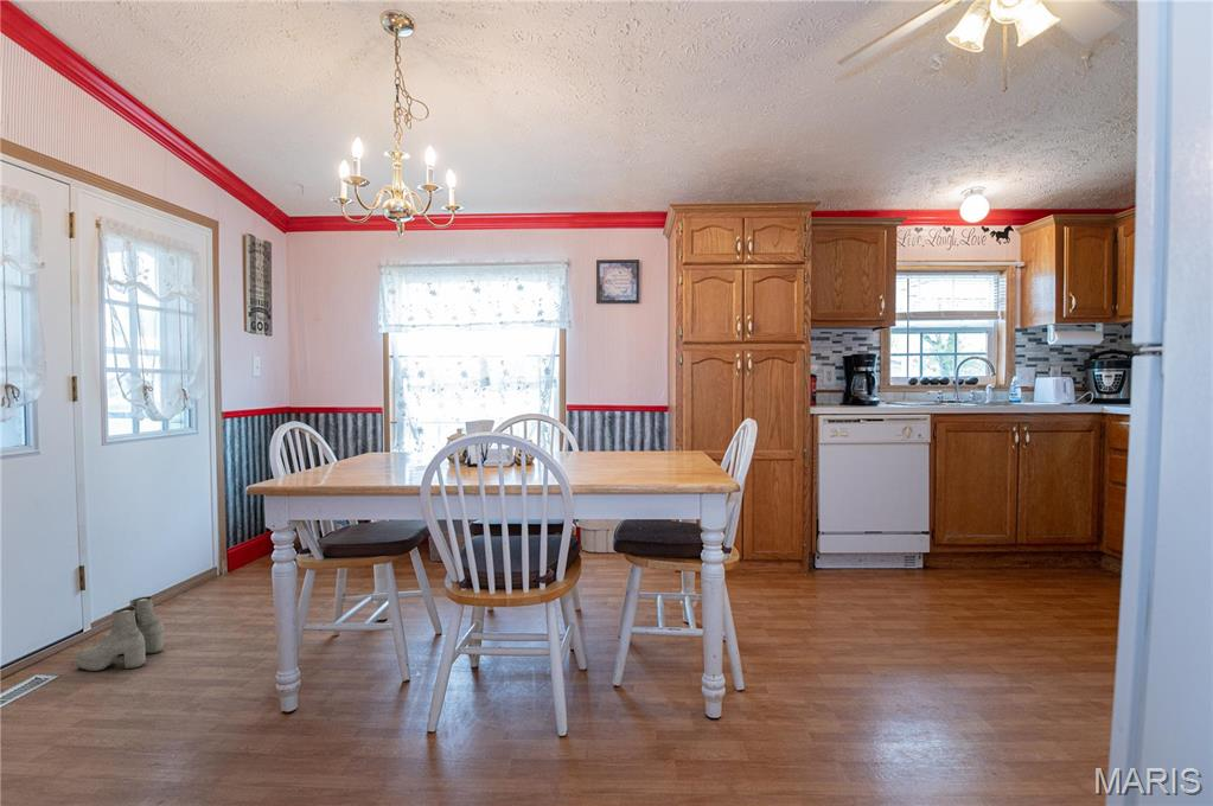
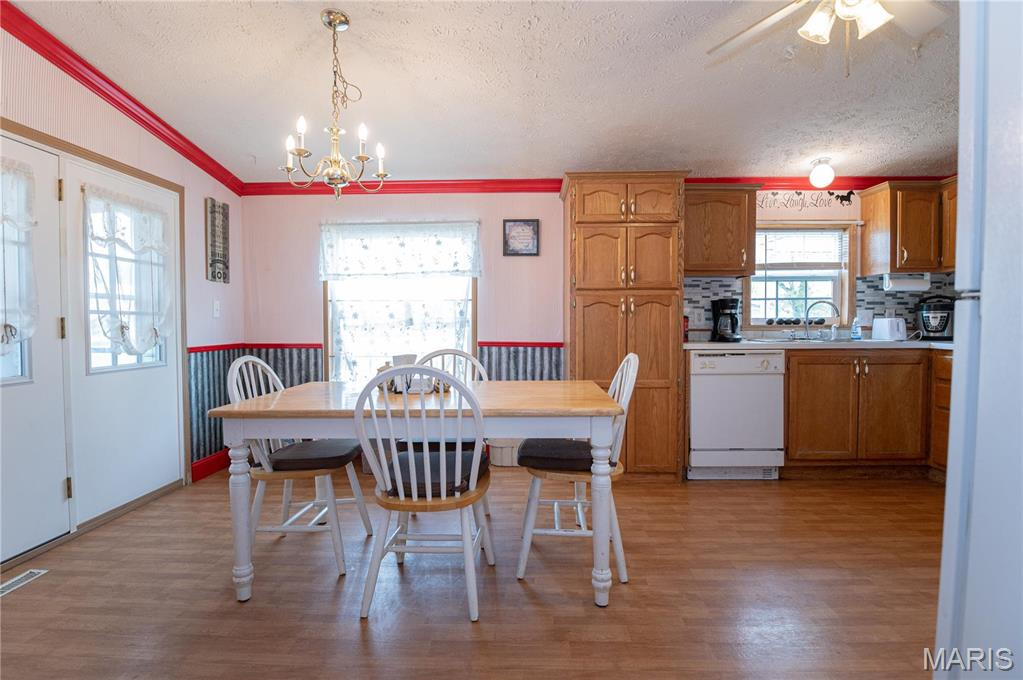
- boots (121, 631)
